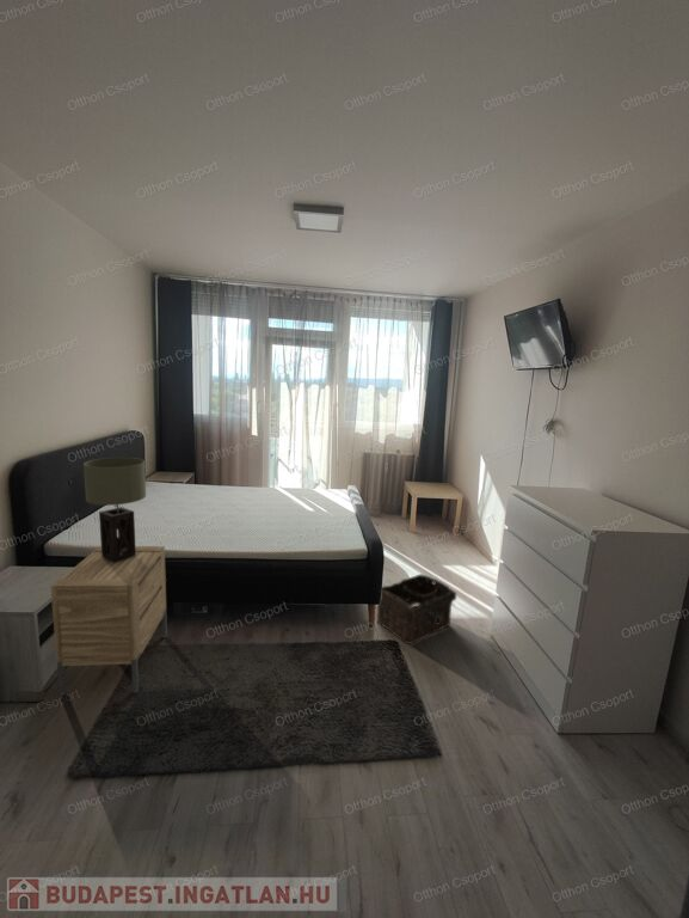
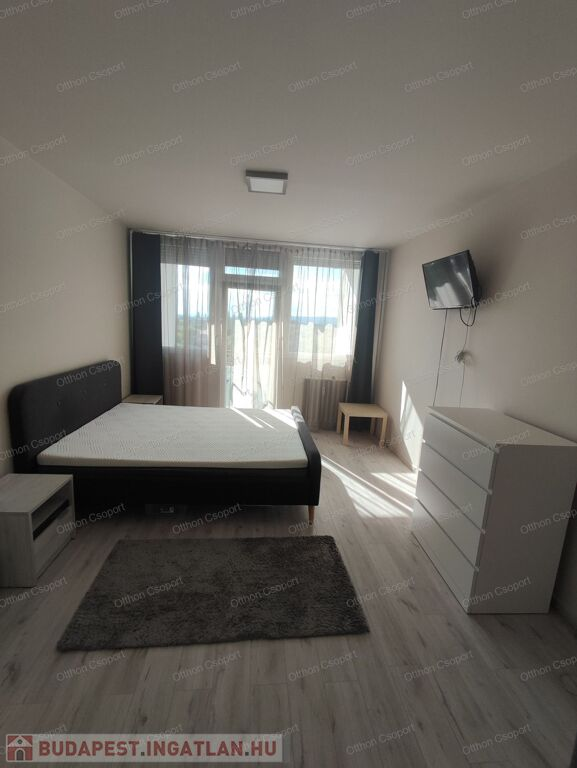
- nightstand (116, 613)
- table lamp (117, 509)
- basket (418, 605)
